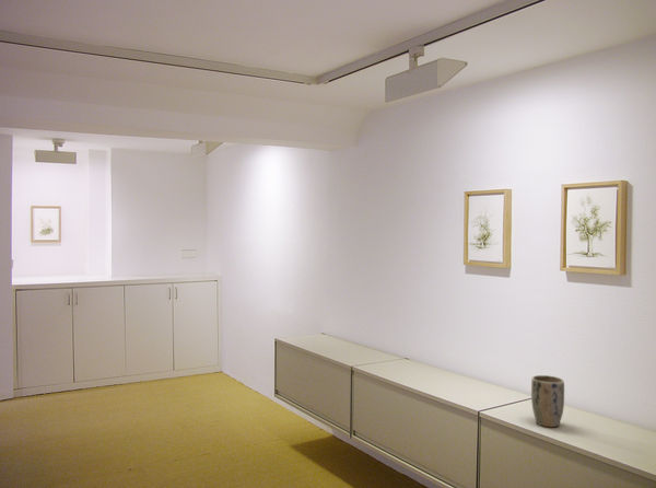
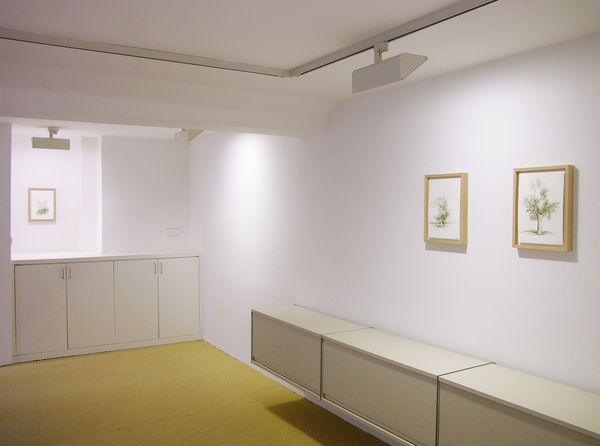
- plant pot (547, 400)
